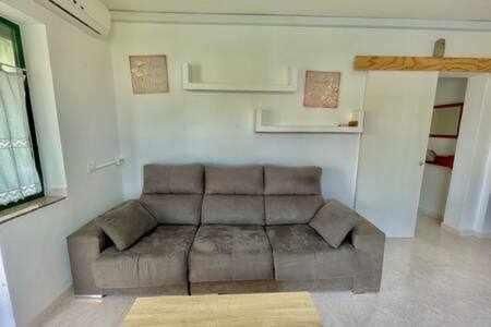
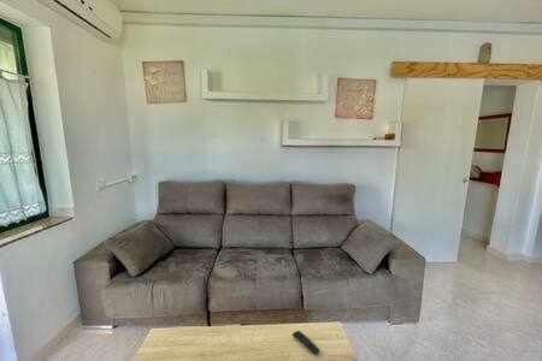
+ remote control (306, 342)
